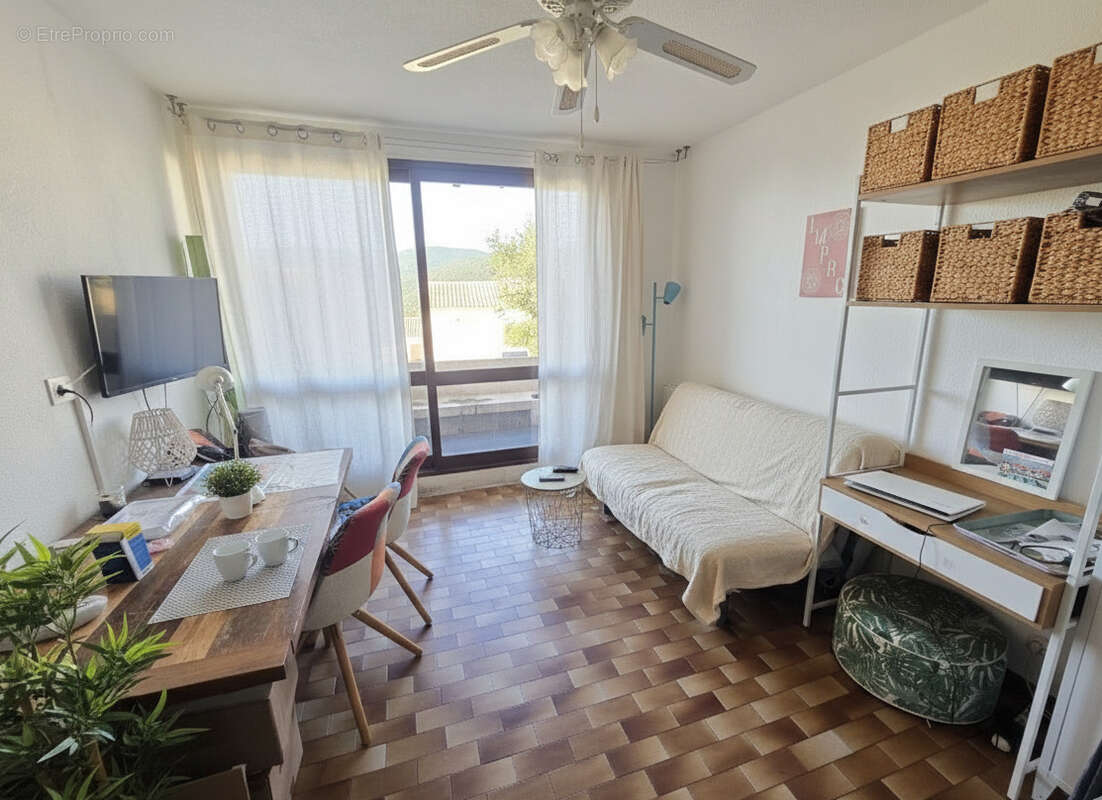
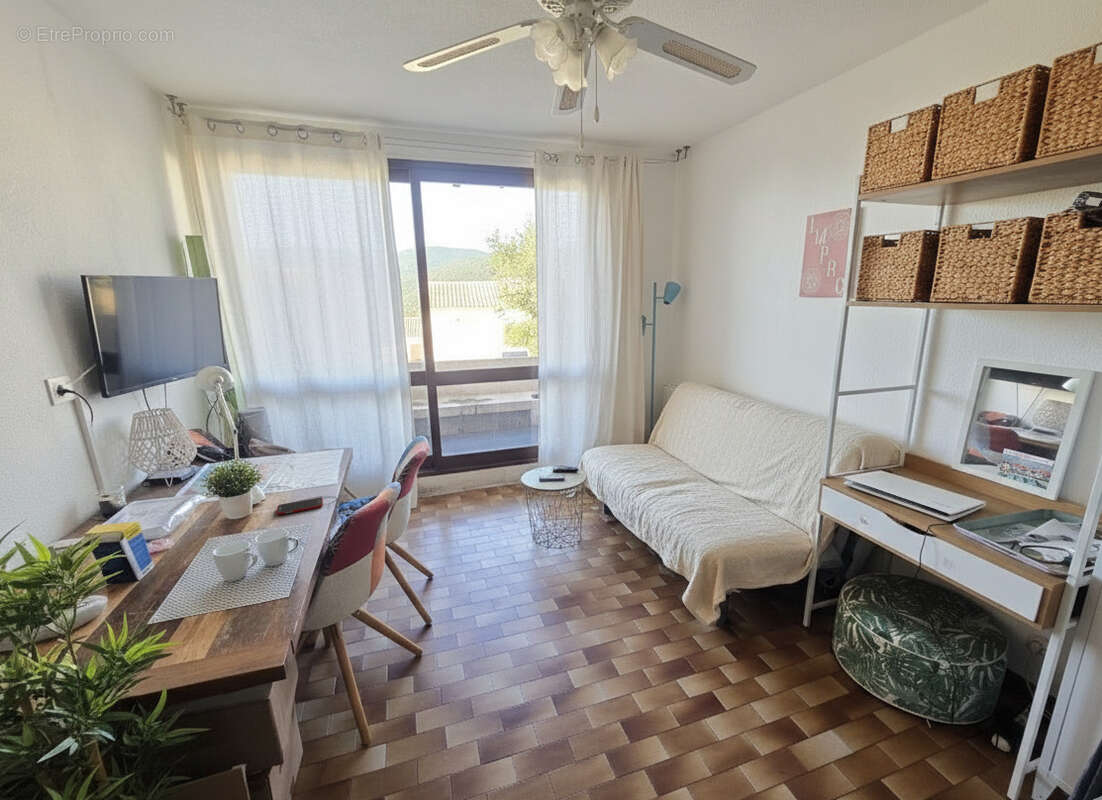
+ cell phone (300, 506)
